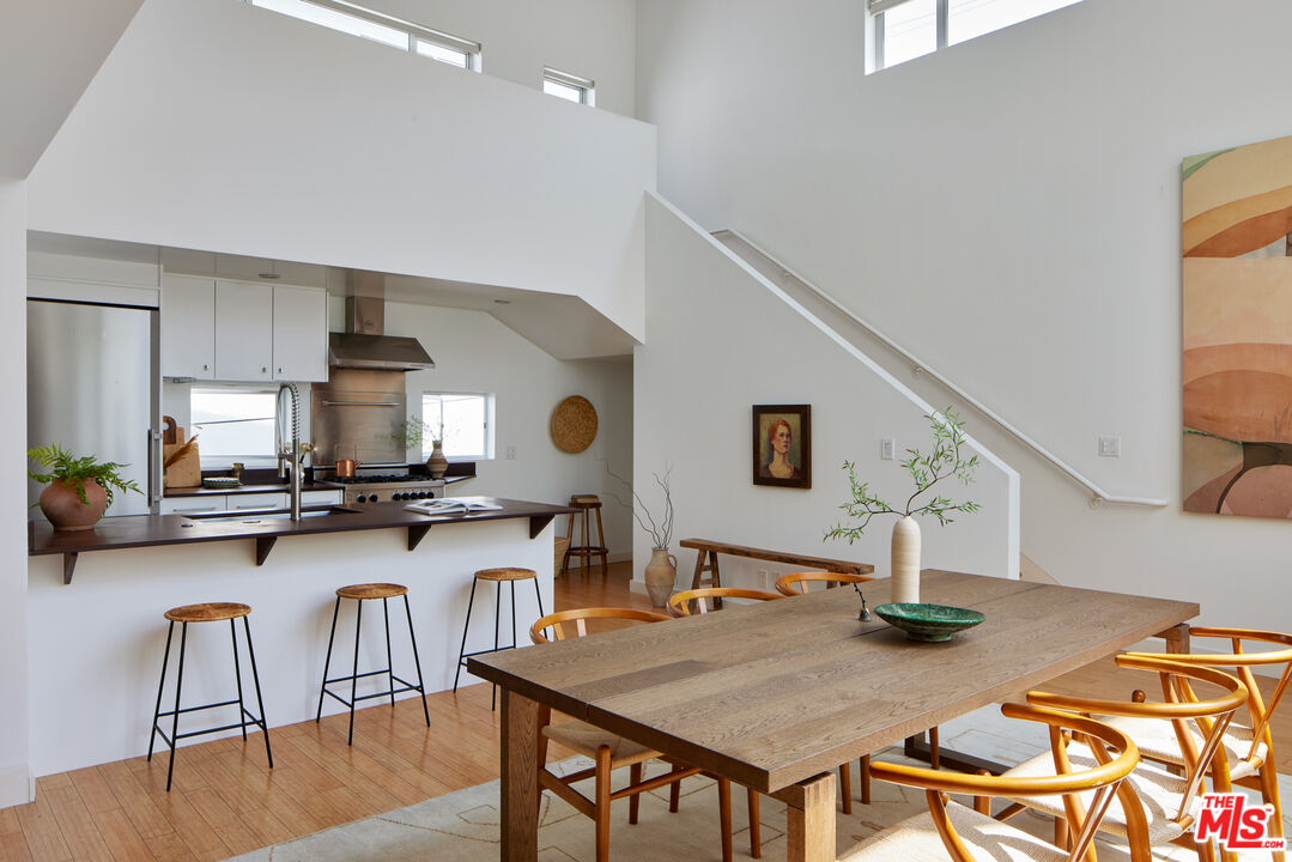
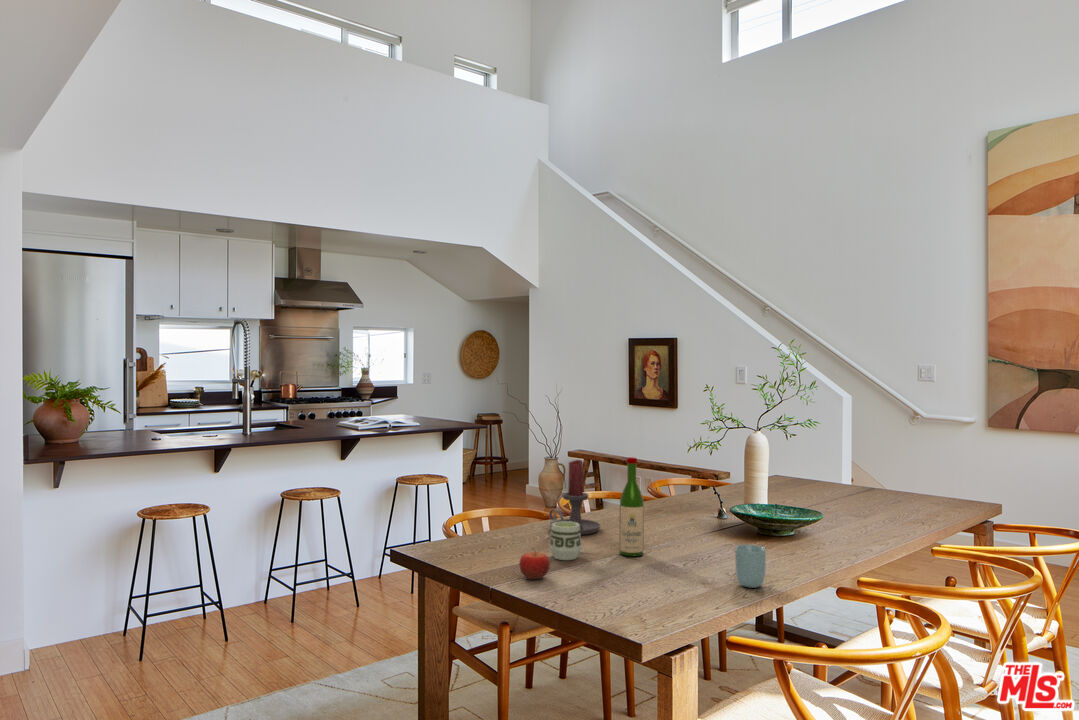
+ fruit (534, 563)
+ cup (750, 566)
+ candle holder (570, 494)
+ cup (565, 540)
+ wine bottle (631, 505)
